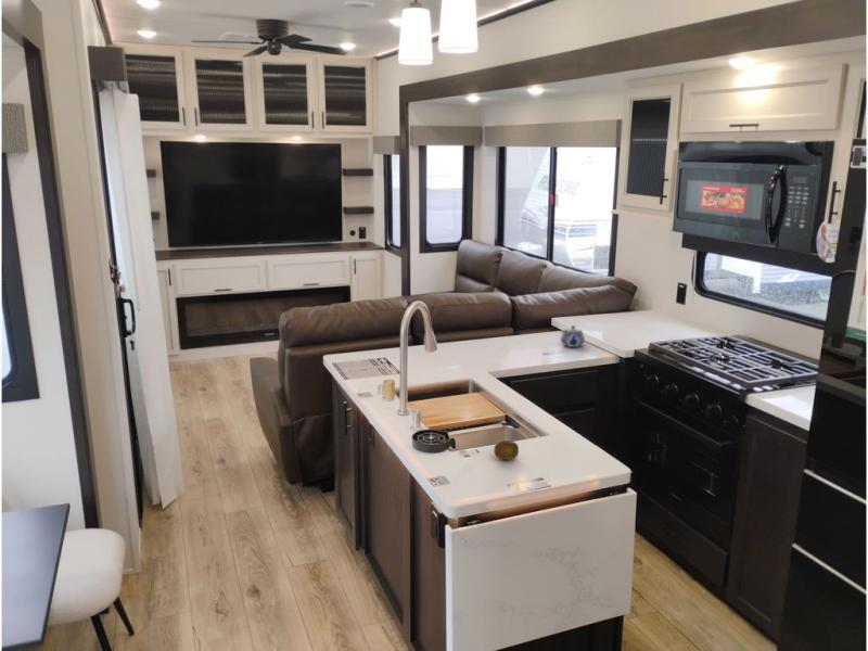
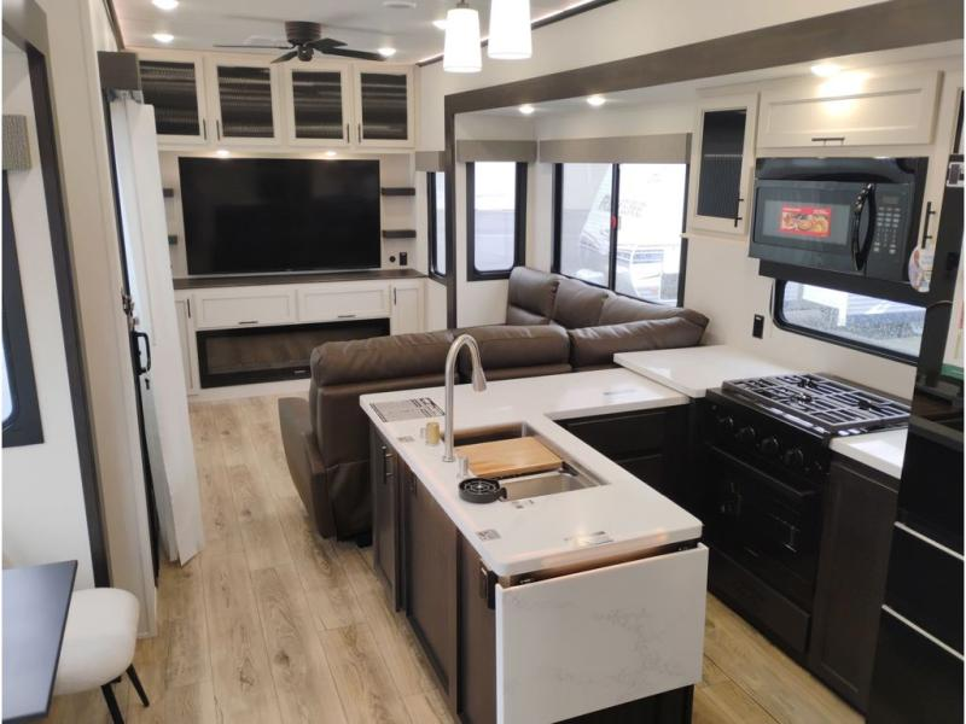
- teapot (573, 335)
- fruit (506, 449)
